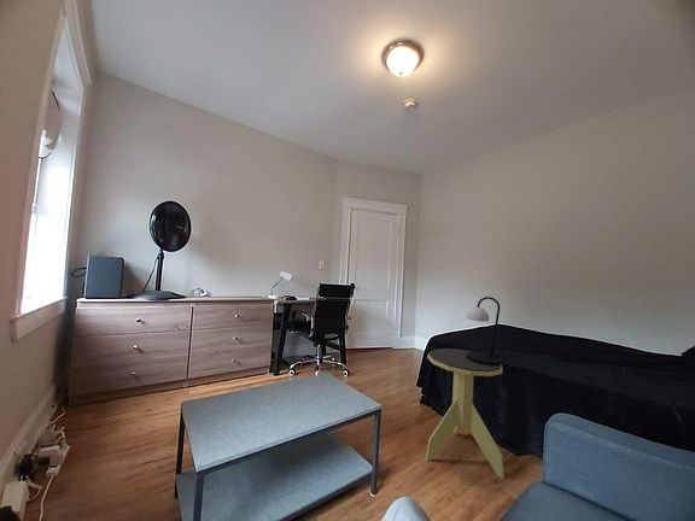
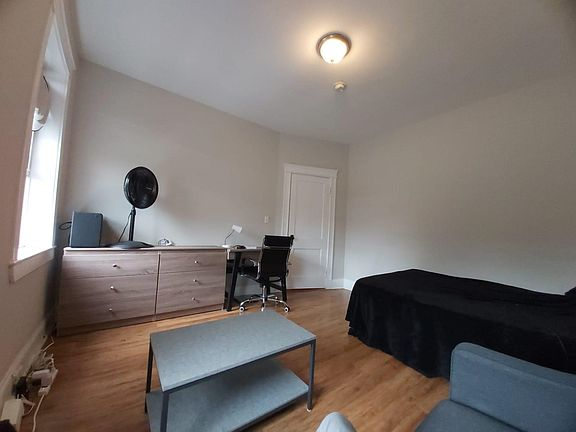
- side table (461, 404)
- table lamp (485, 321)
